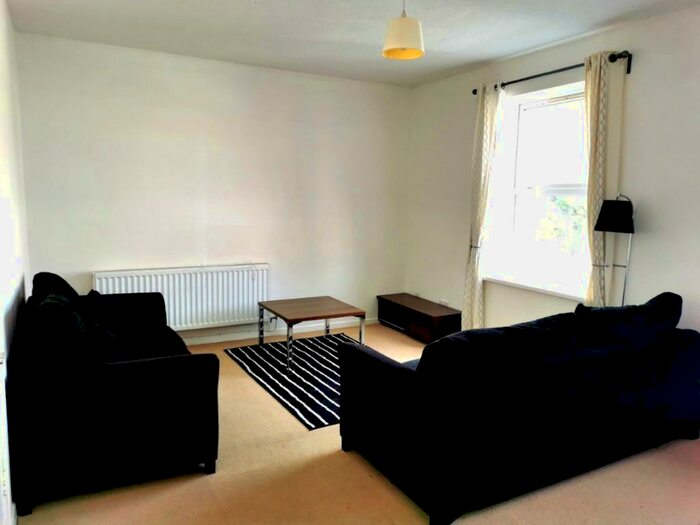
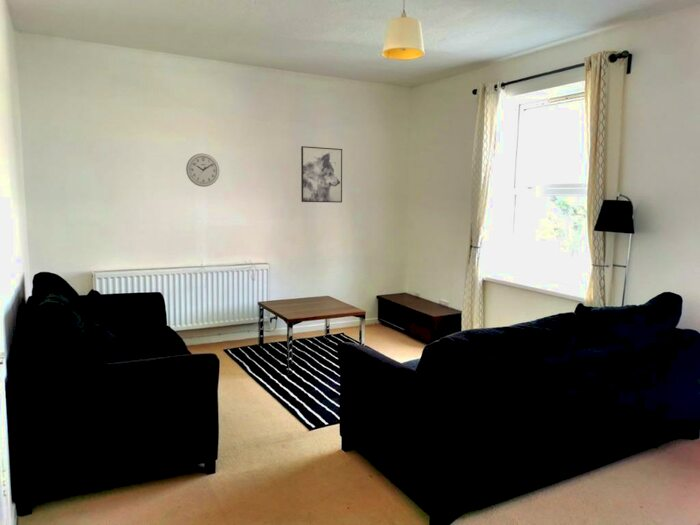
+ wall art (322, 175)
+ wall clock (203, 170)
